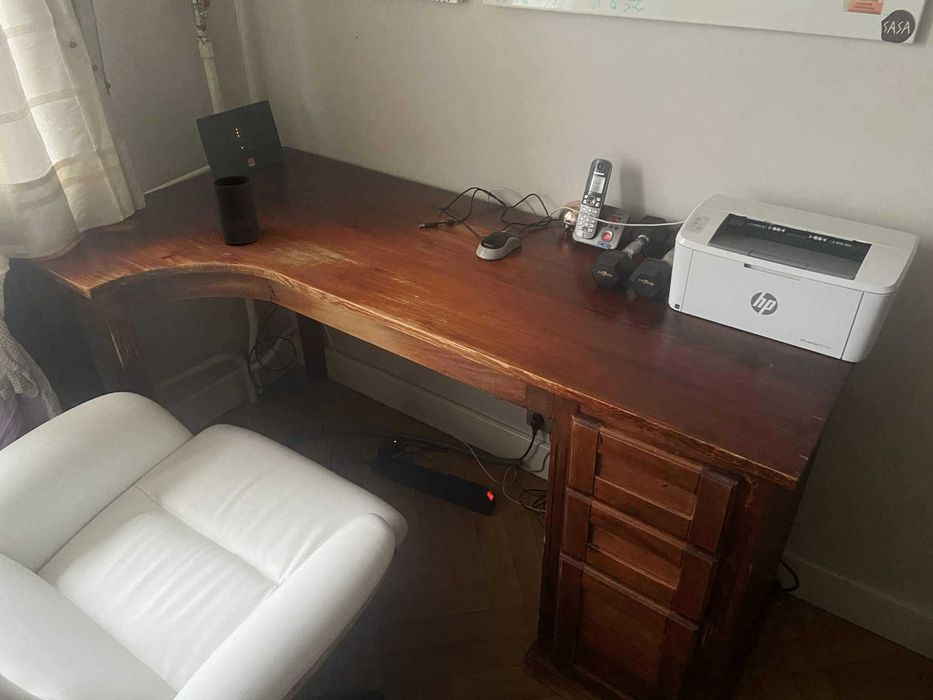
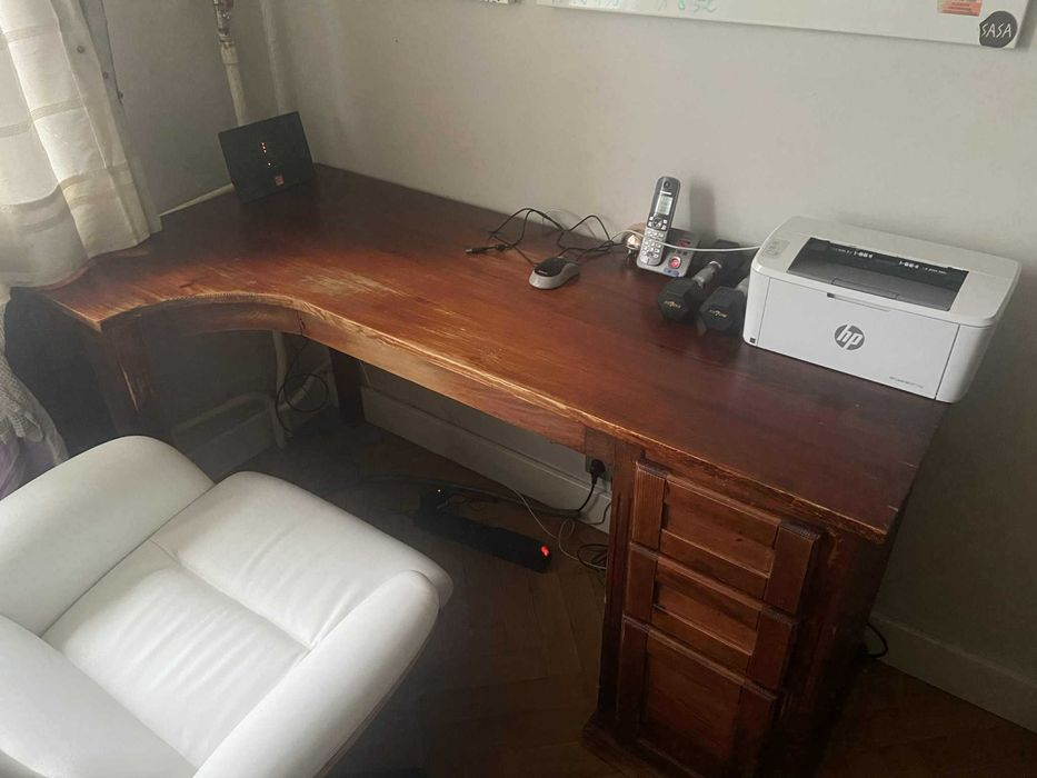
- cup (237, 209)
